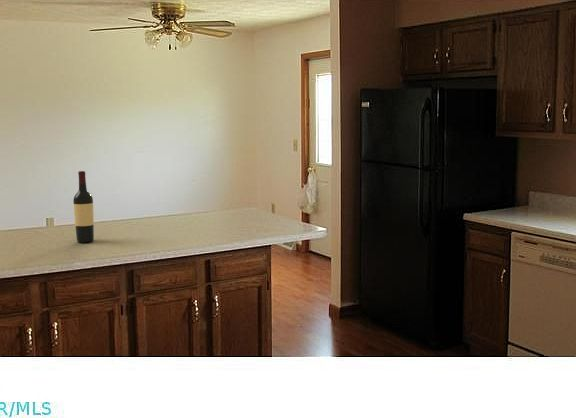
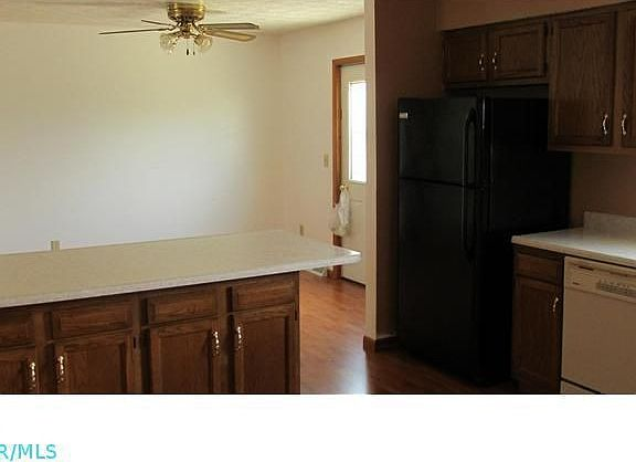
- wine bottle (83, 206)
